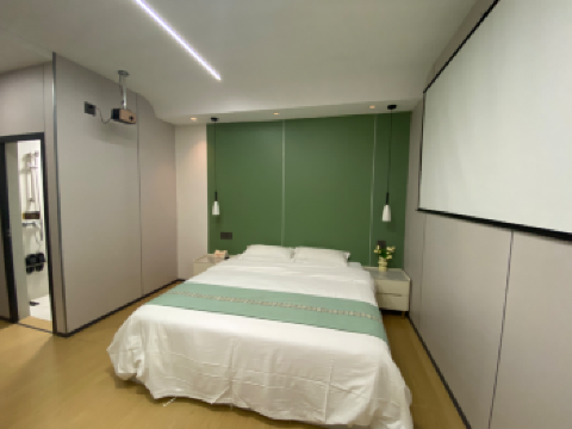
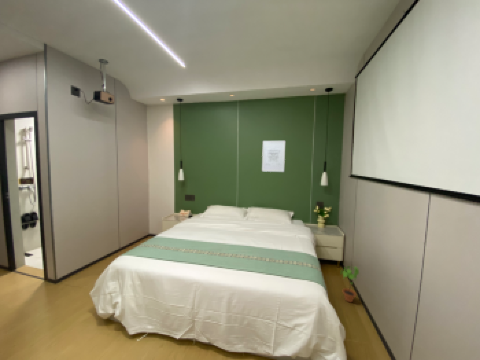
+ potted plant (350, 283)
+ wall art (273, 156)
